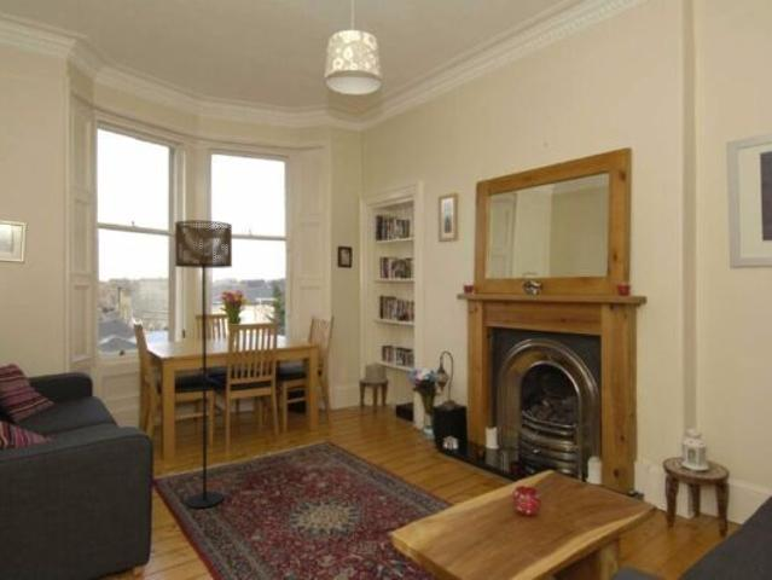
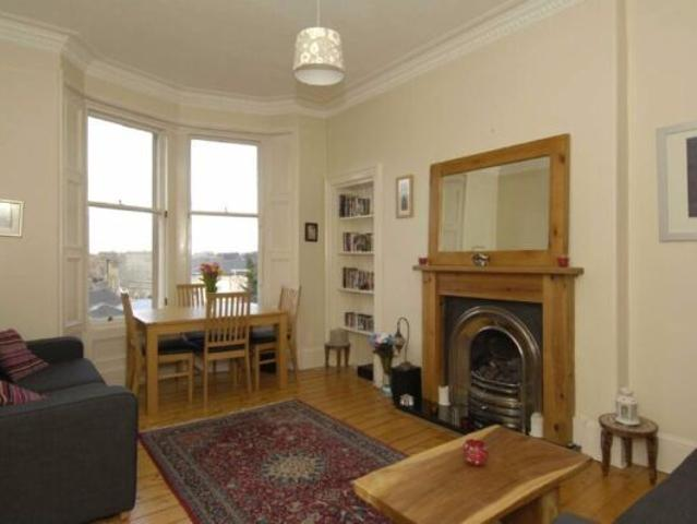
- floor lamp (204, 361)
